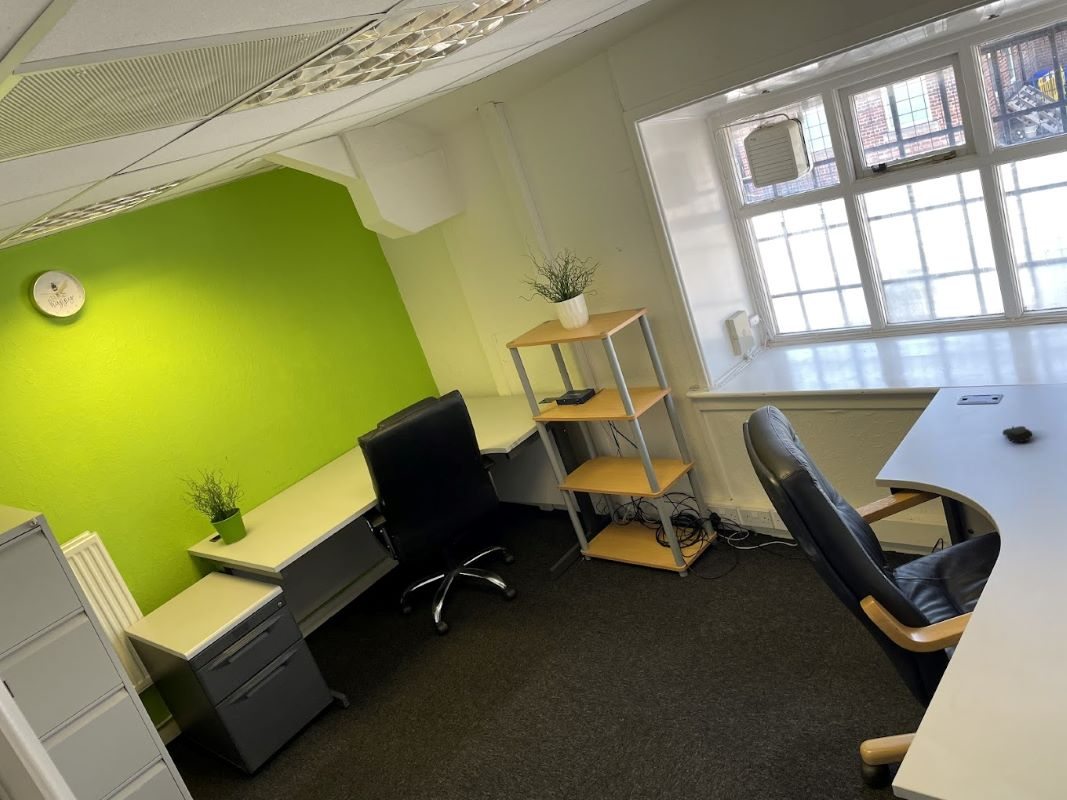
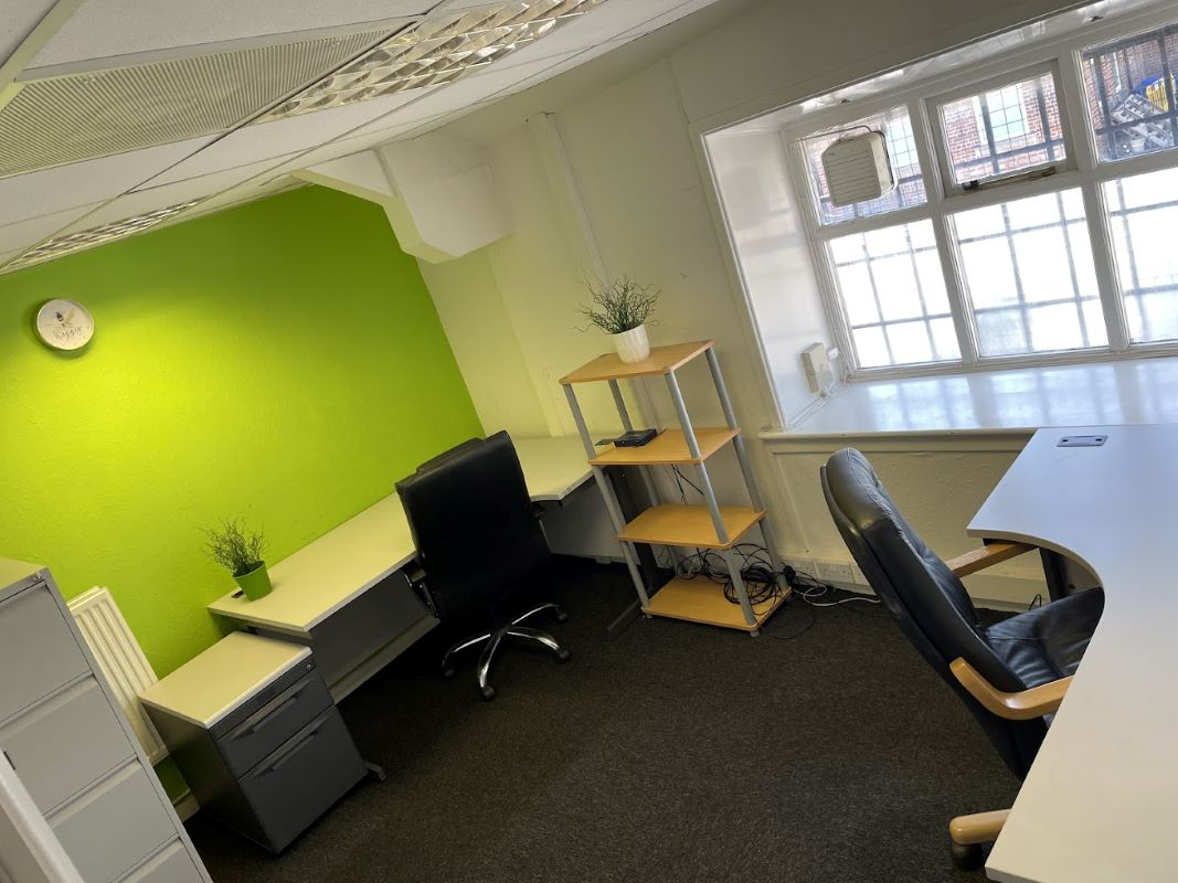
- computer mouse (1016, 432)
